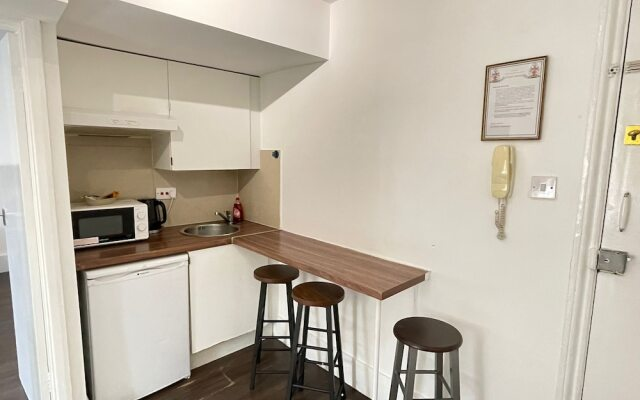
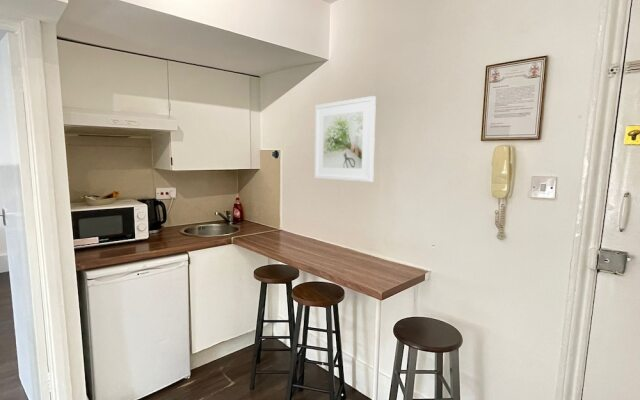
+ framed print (342, 141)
